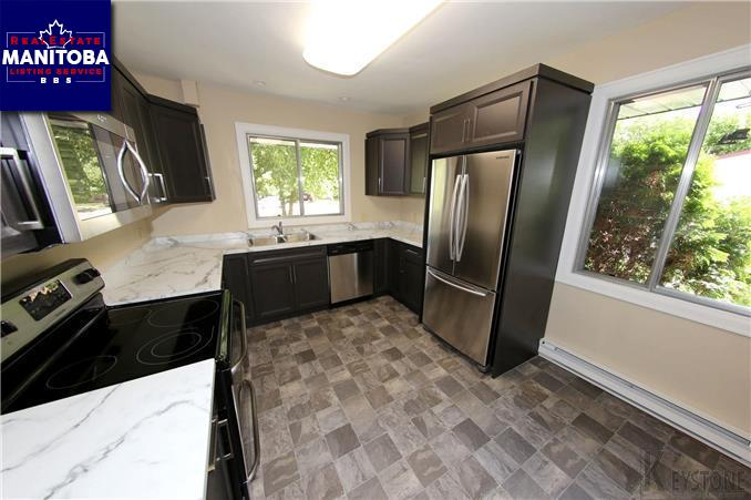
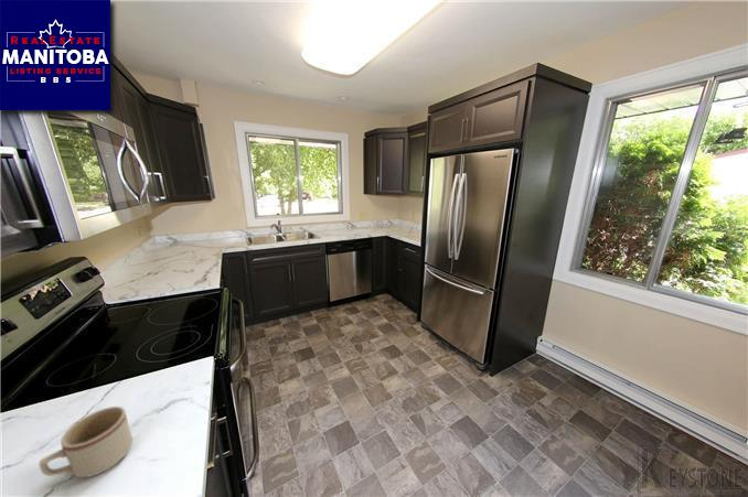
+ mug (89, 447)
